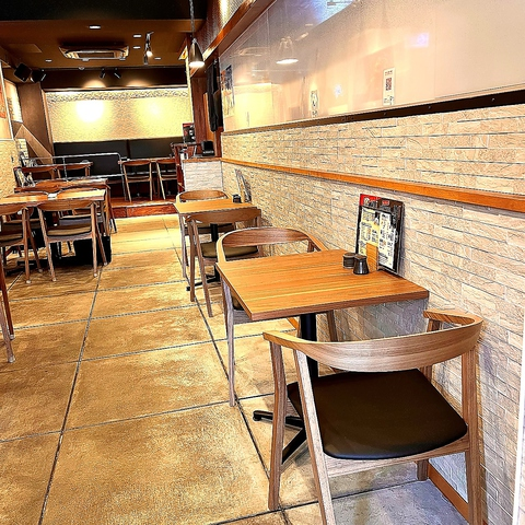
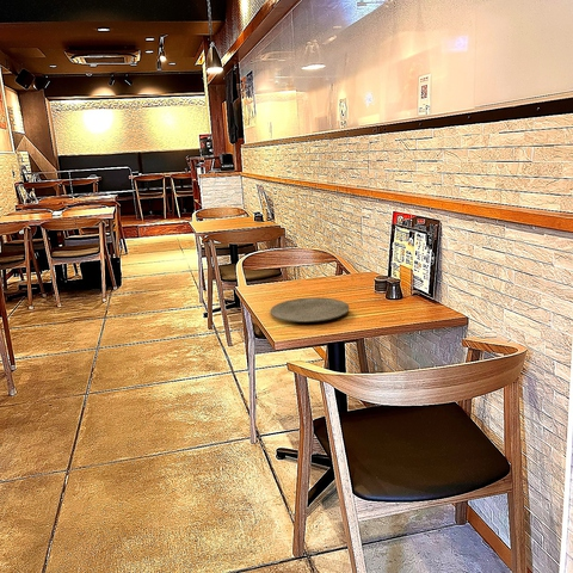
+ plate (309, 310)
